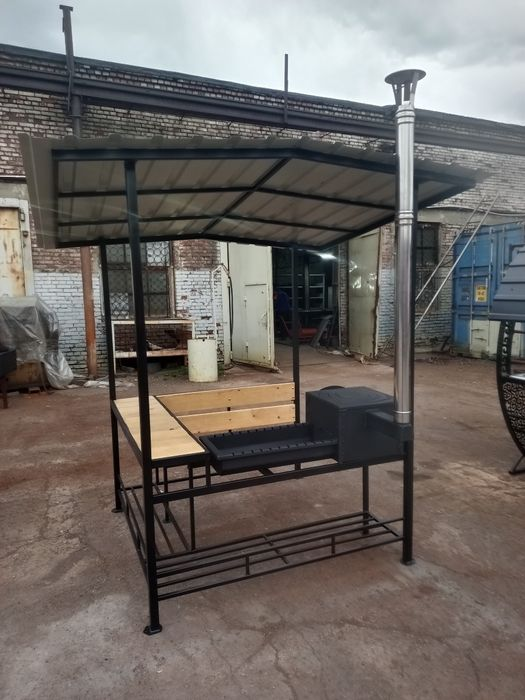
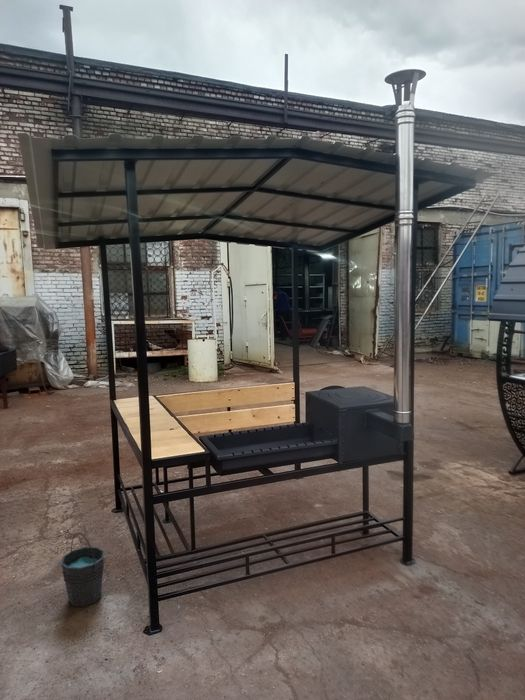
+ bucket (83, 565)
